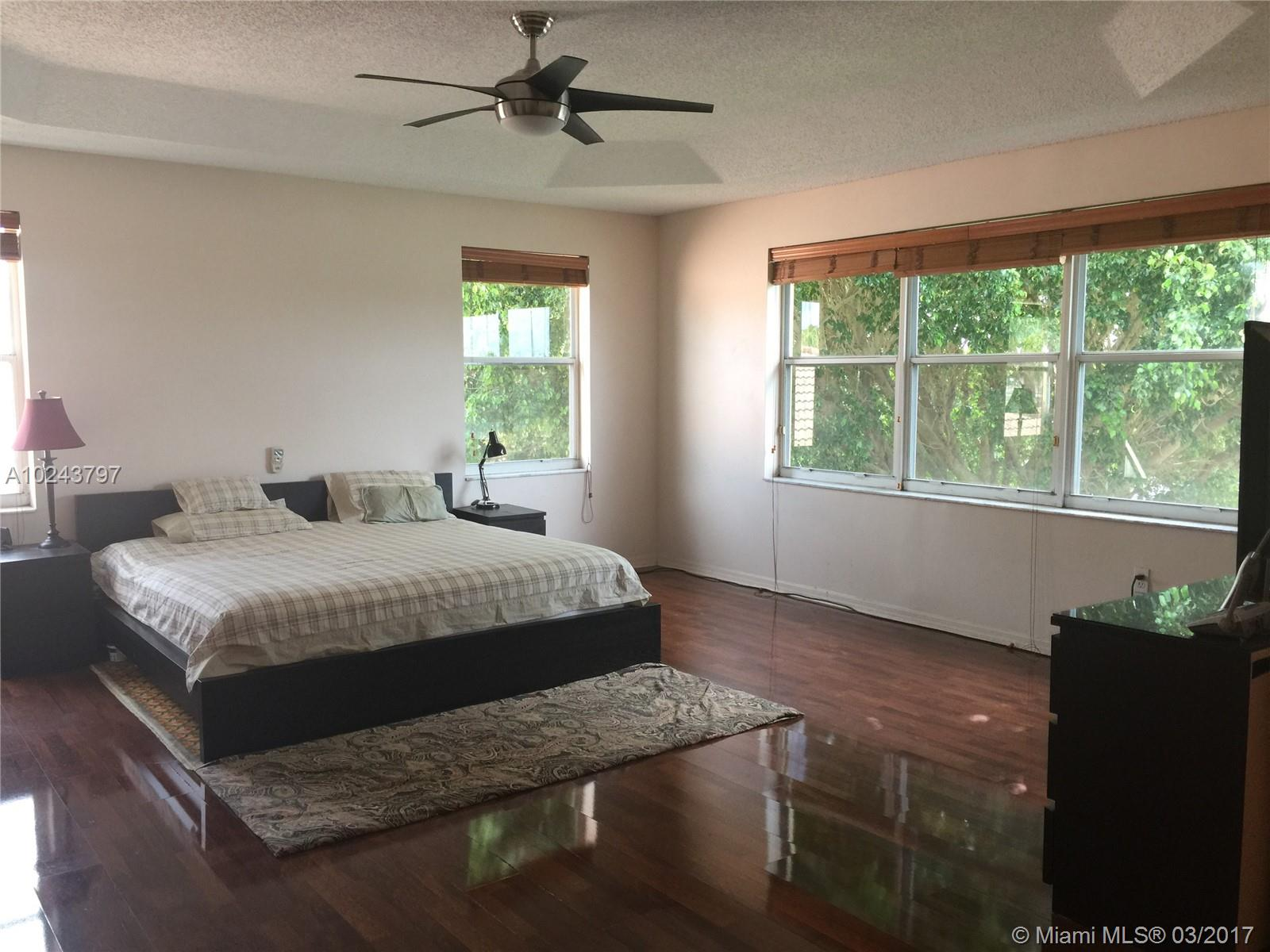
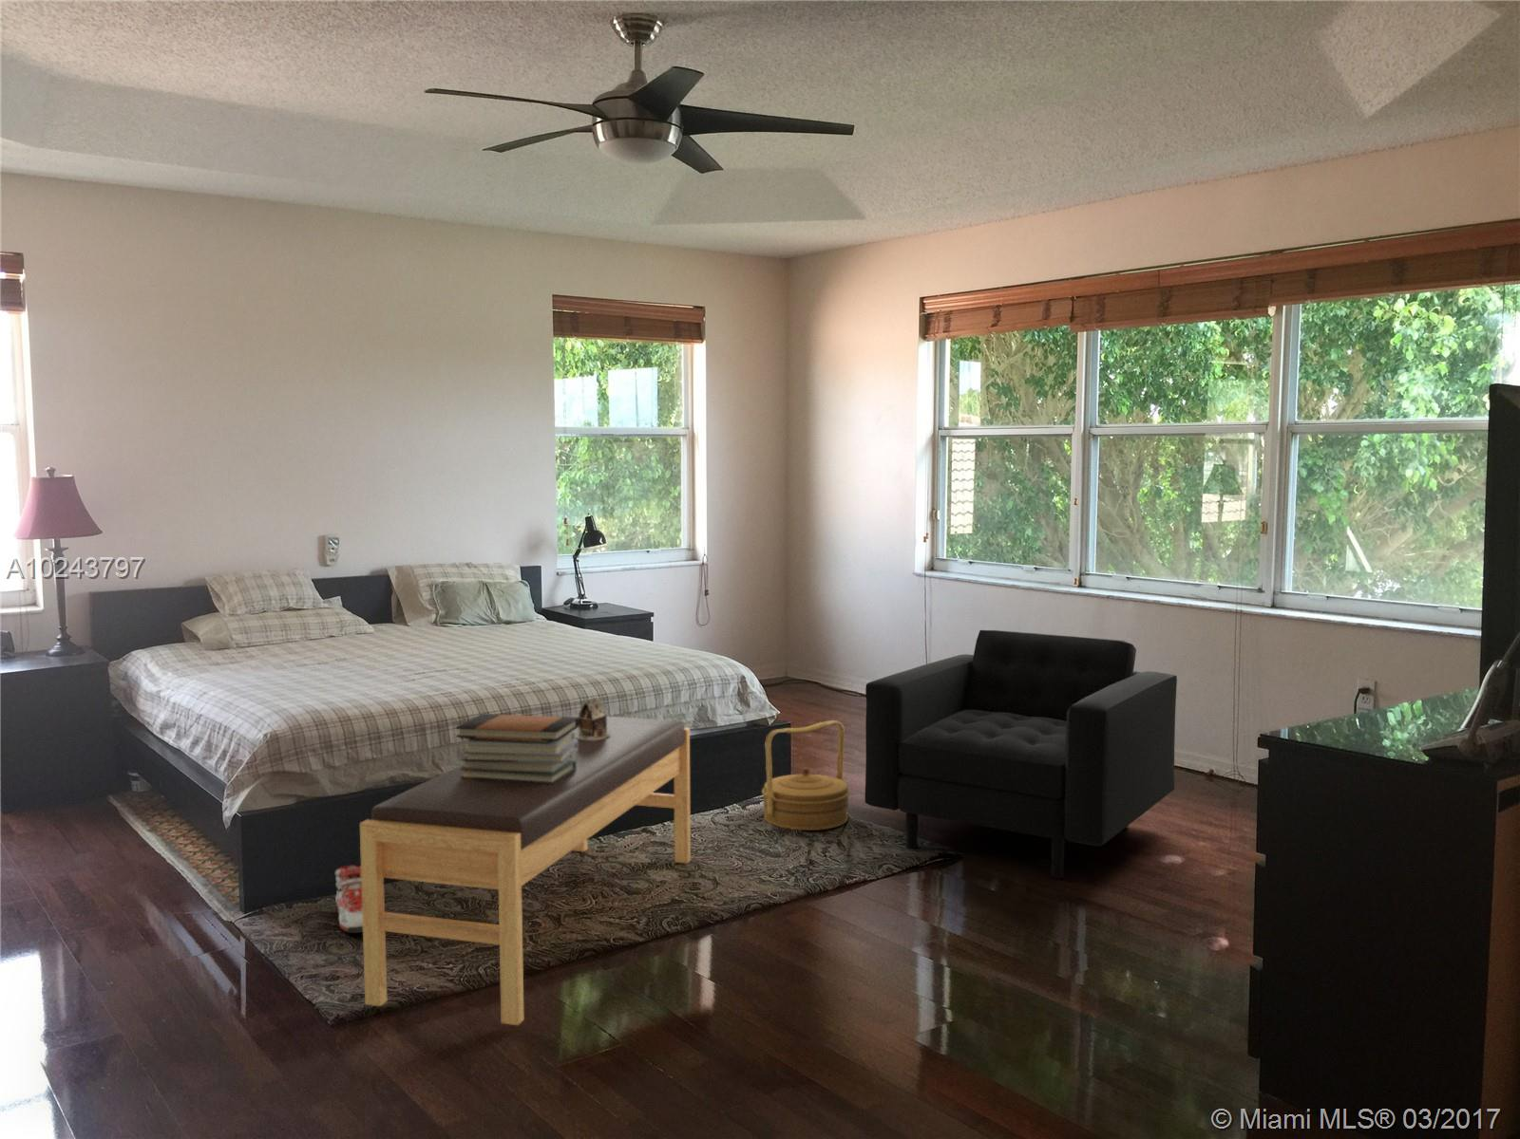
+ book stack (519, 747)
+ basket (805, 772)
+ armchair (1023, 739)
+ sneaker (353, 896)
+ bench (551, 839)
+ decorative box (592, 715)
